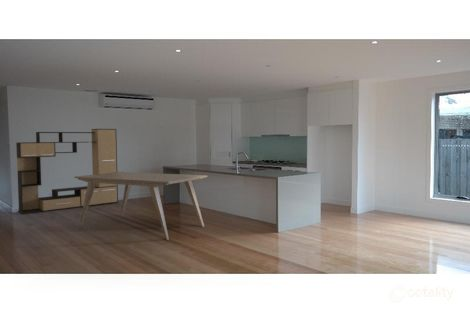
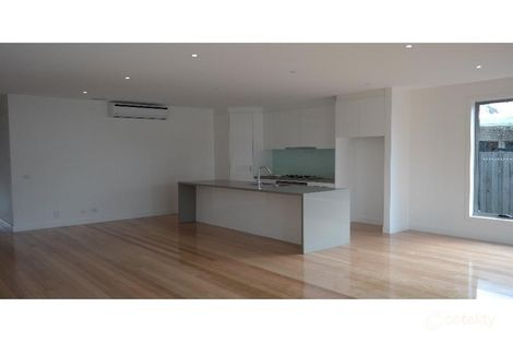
- media console (69, 152)
- dining table (152, 197)
